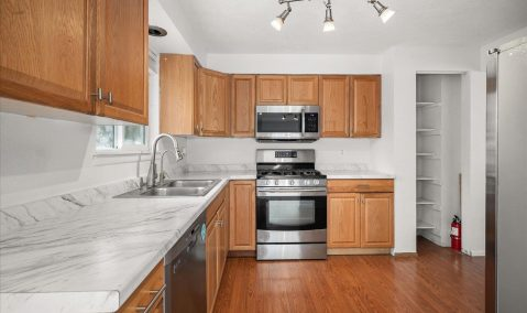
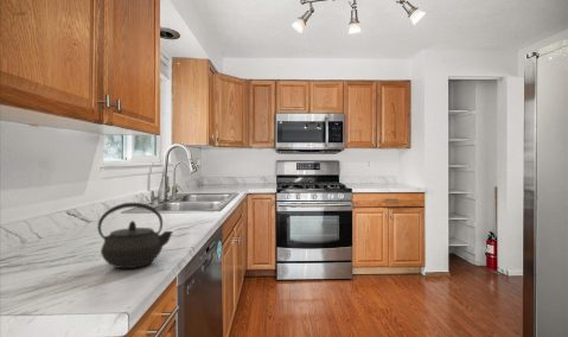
+ kettle (136, 233)
